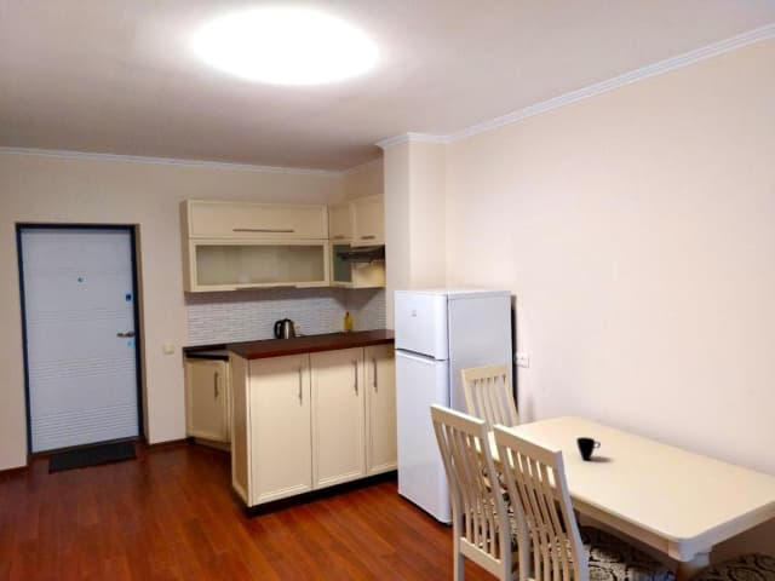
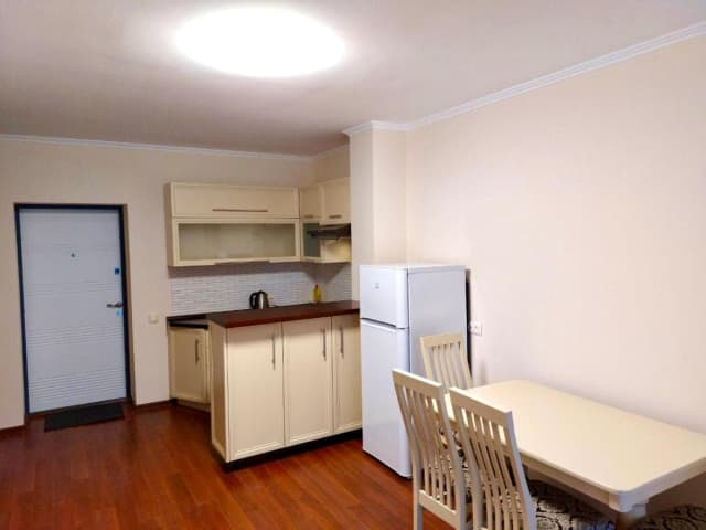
- cup (589, 449)
